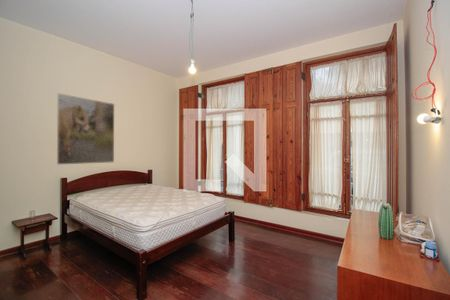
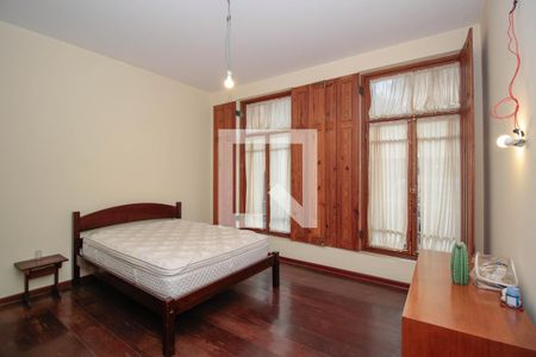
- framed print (88, 131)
